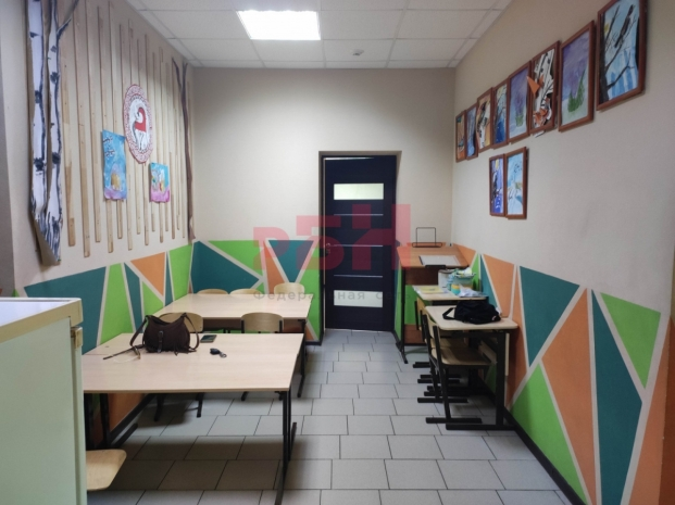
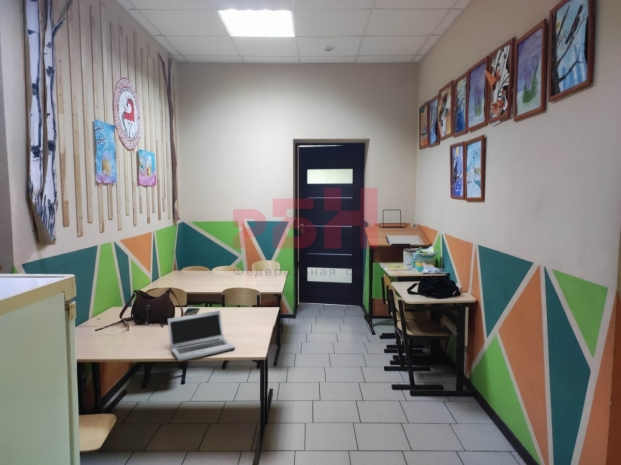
+ laptop (201, 334)
